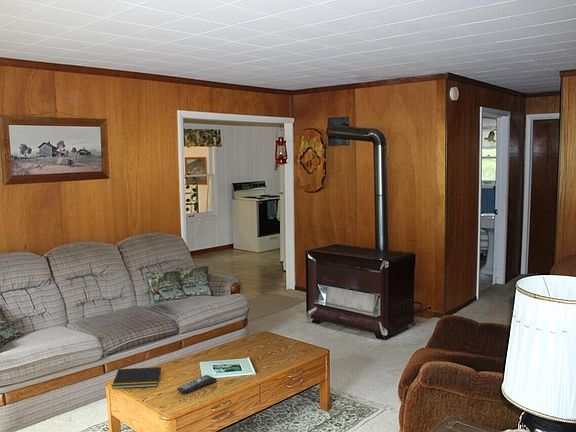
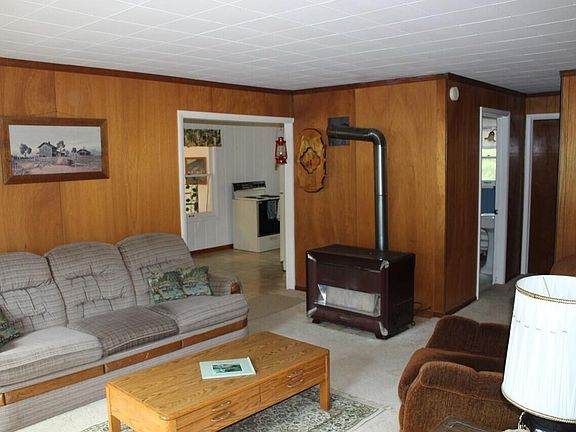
- remote control (197, 383)
- notepad (137, 377)
